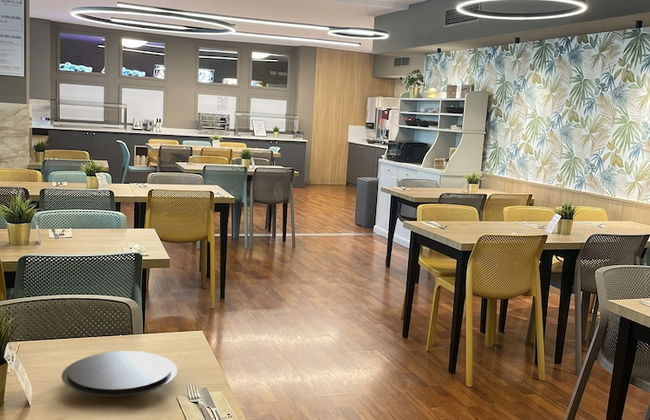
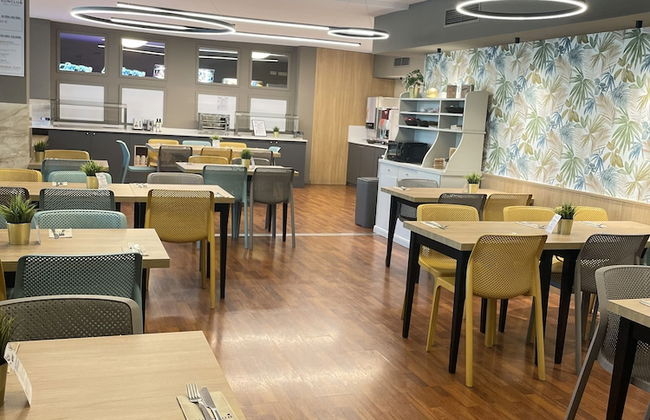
- plate (120, 378)
